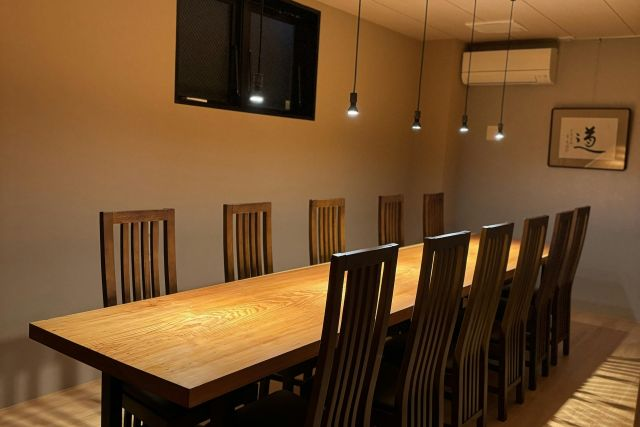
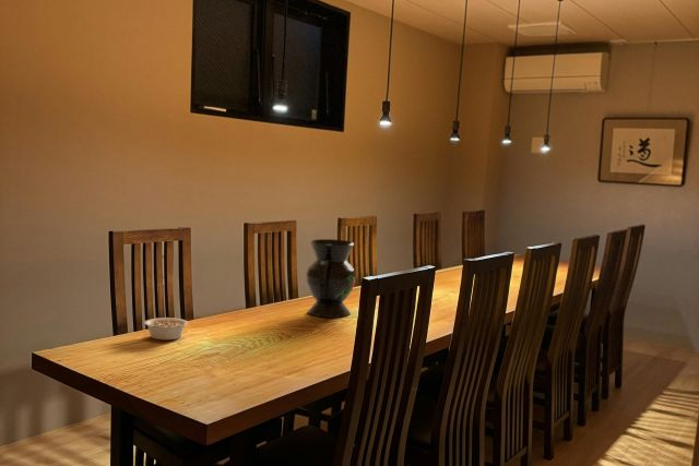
+ decorative vase (330, 277)
+ legume (167, 327)
